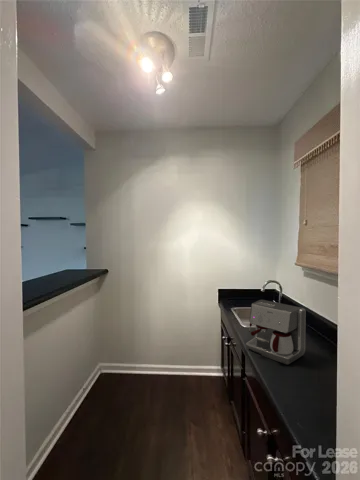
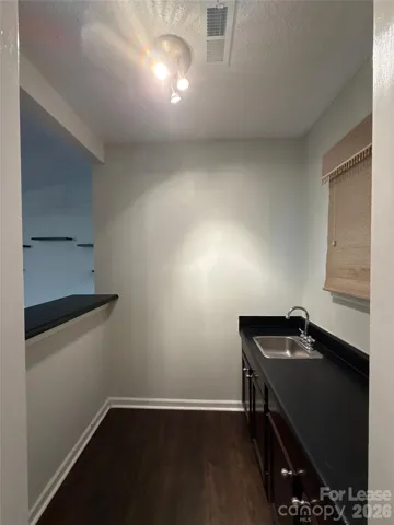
- coffee maker (274, 328)
